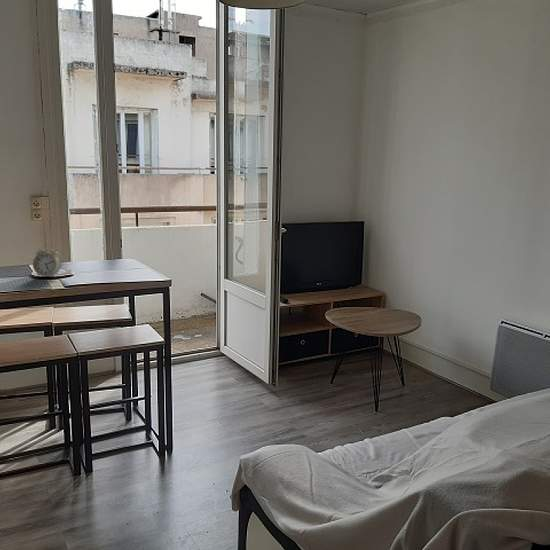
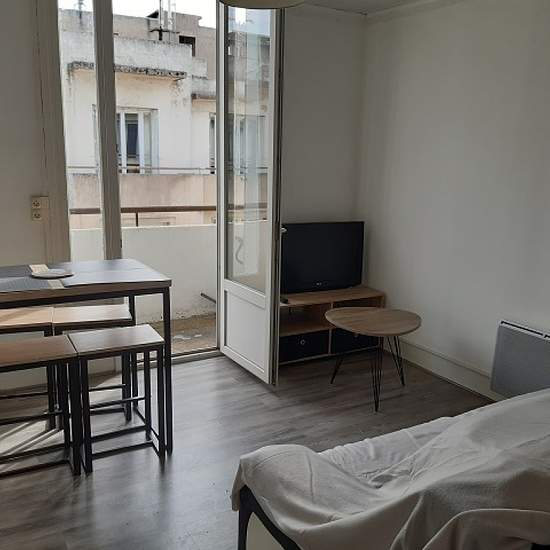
- alarm clock (46, 260)
